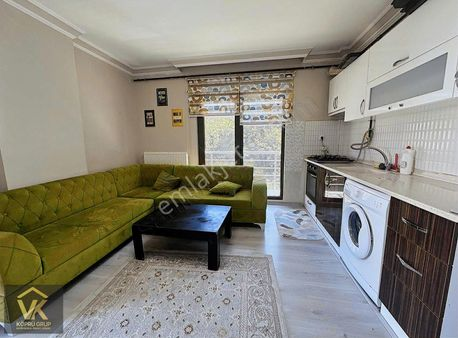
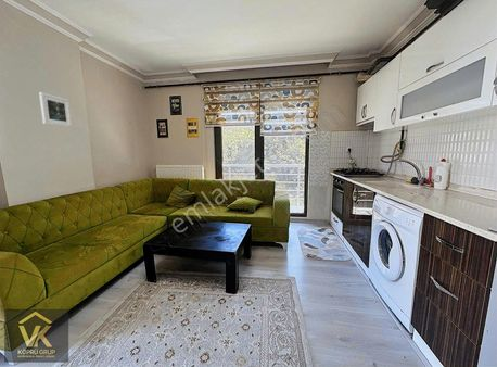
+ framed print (56, 111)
